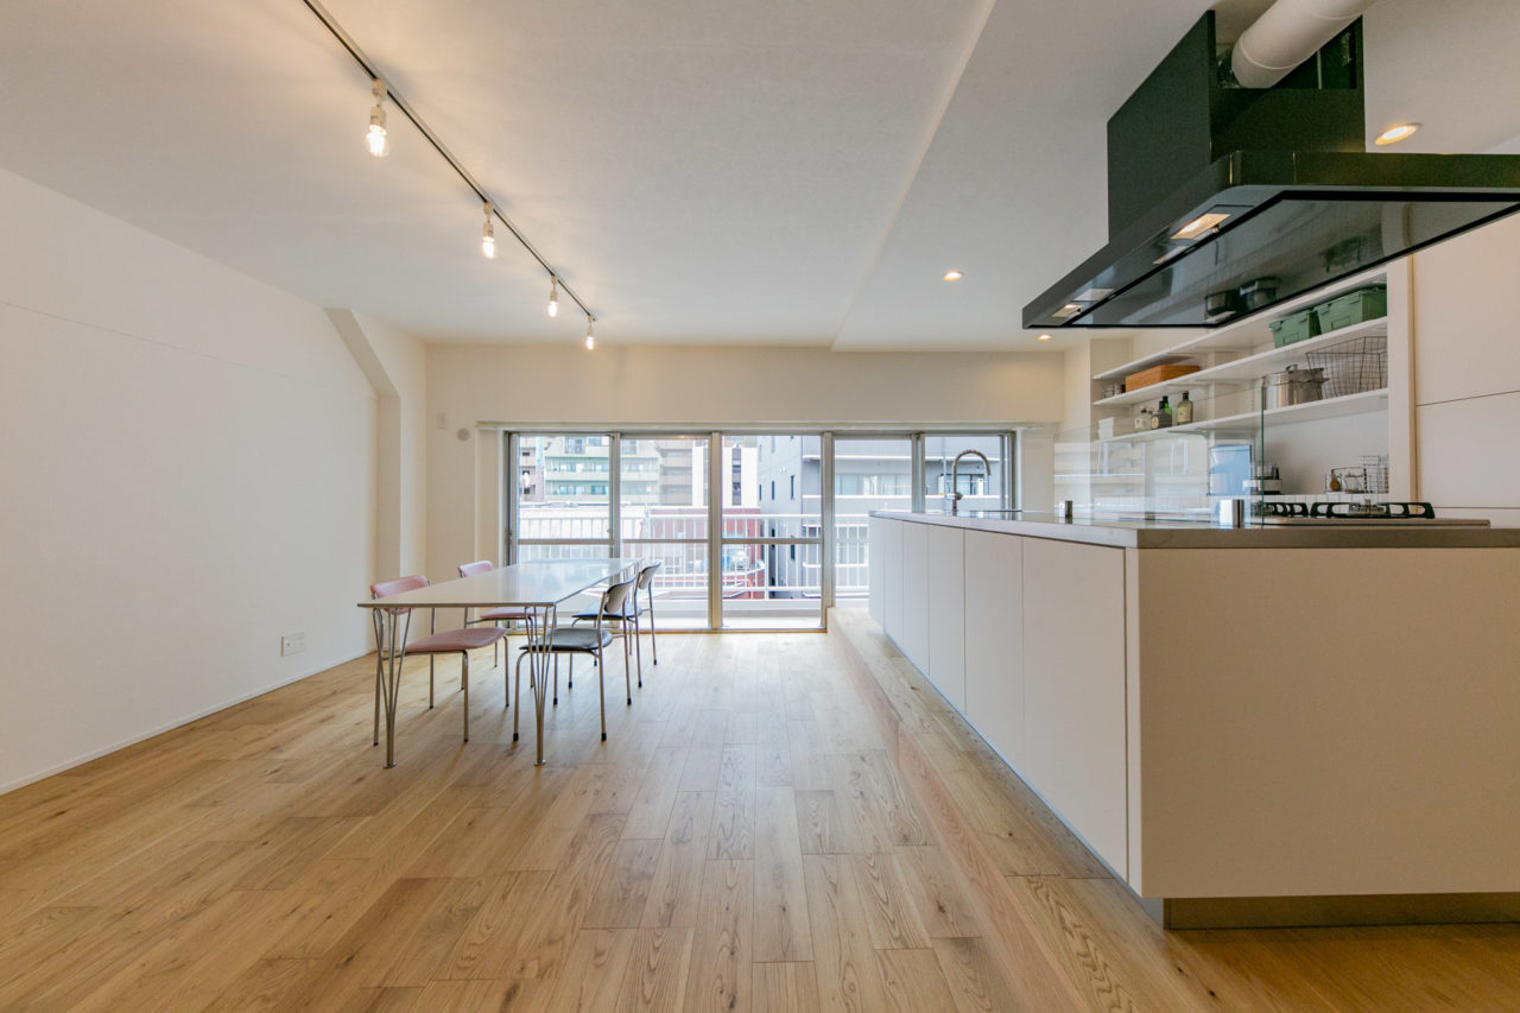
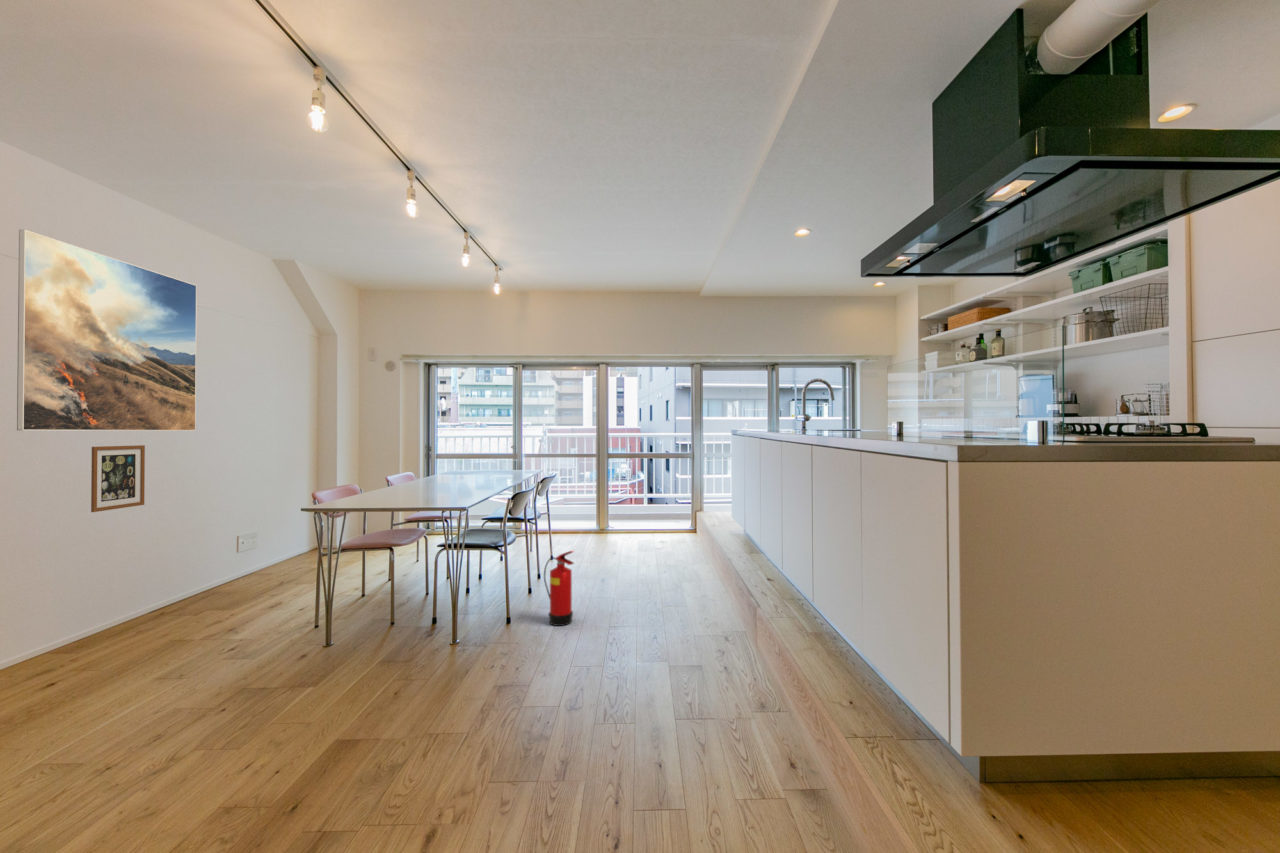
+ fire extinguisher (558, 584)
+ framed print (121, 346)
+ wall art (119, 477)
